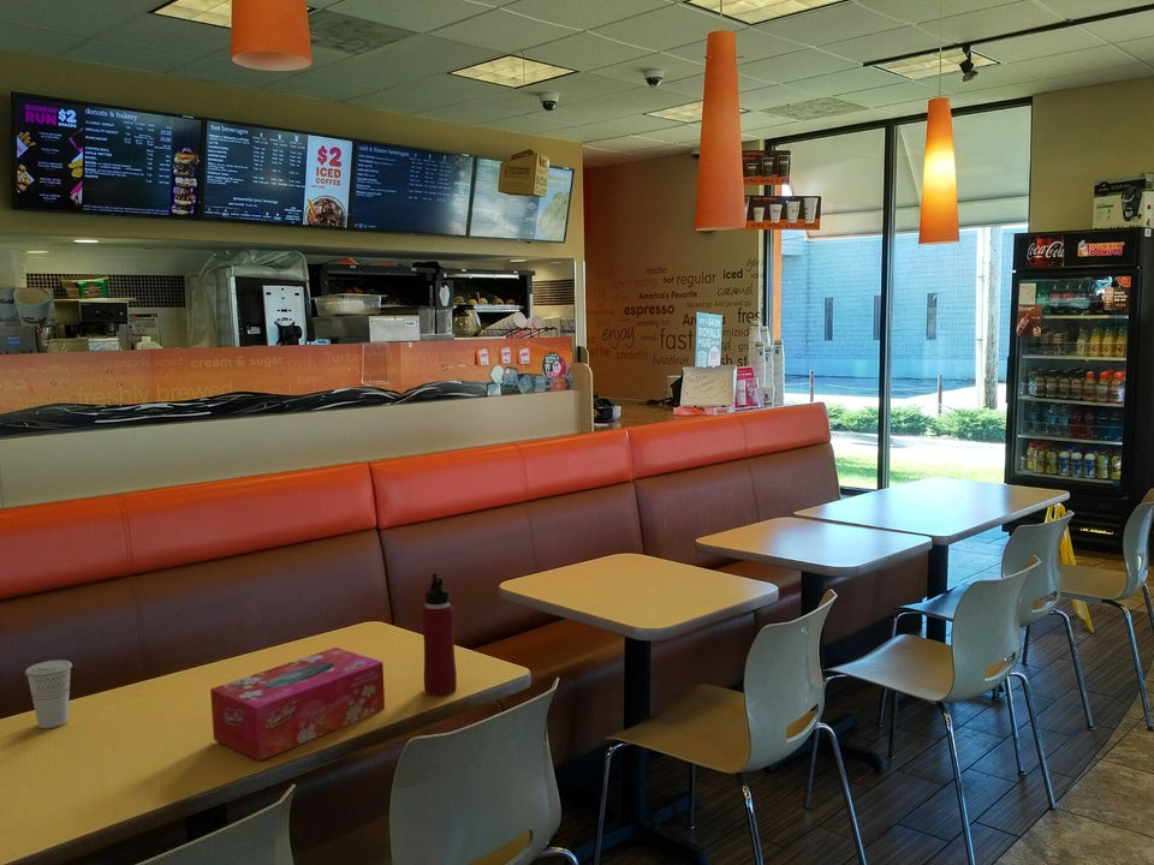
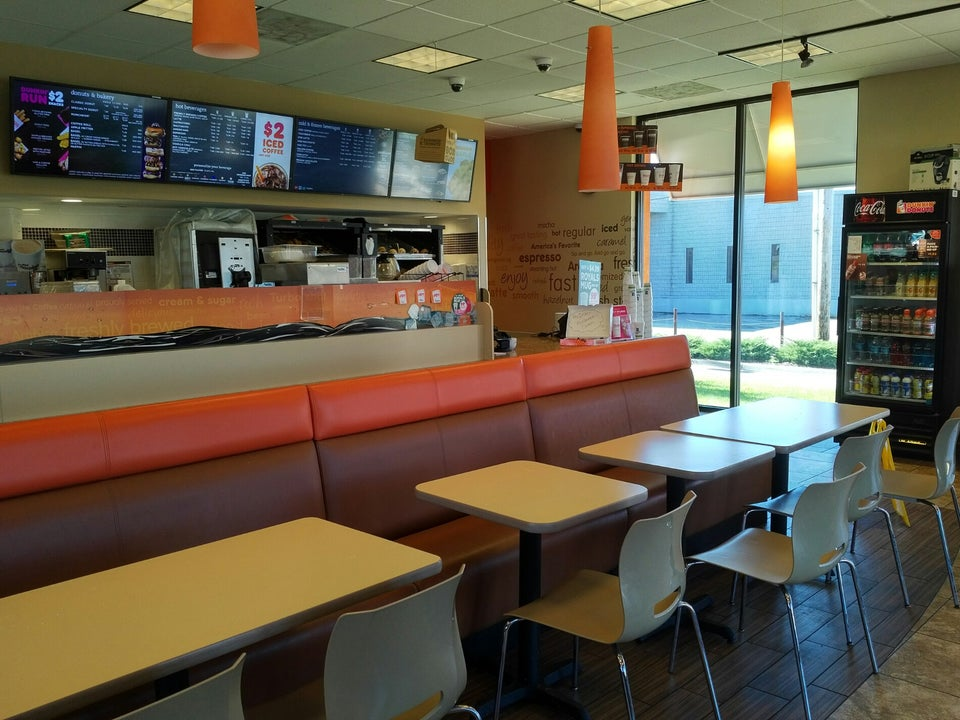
- water bottle (438, 632)
- tissue box (301, 699)
- cup (50, 694)
